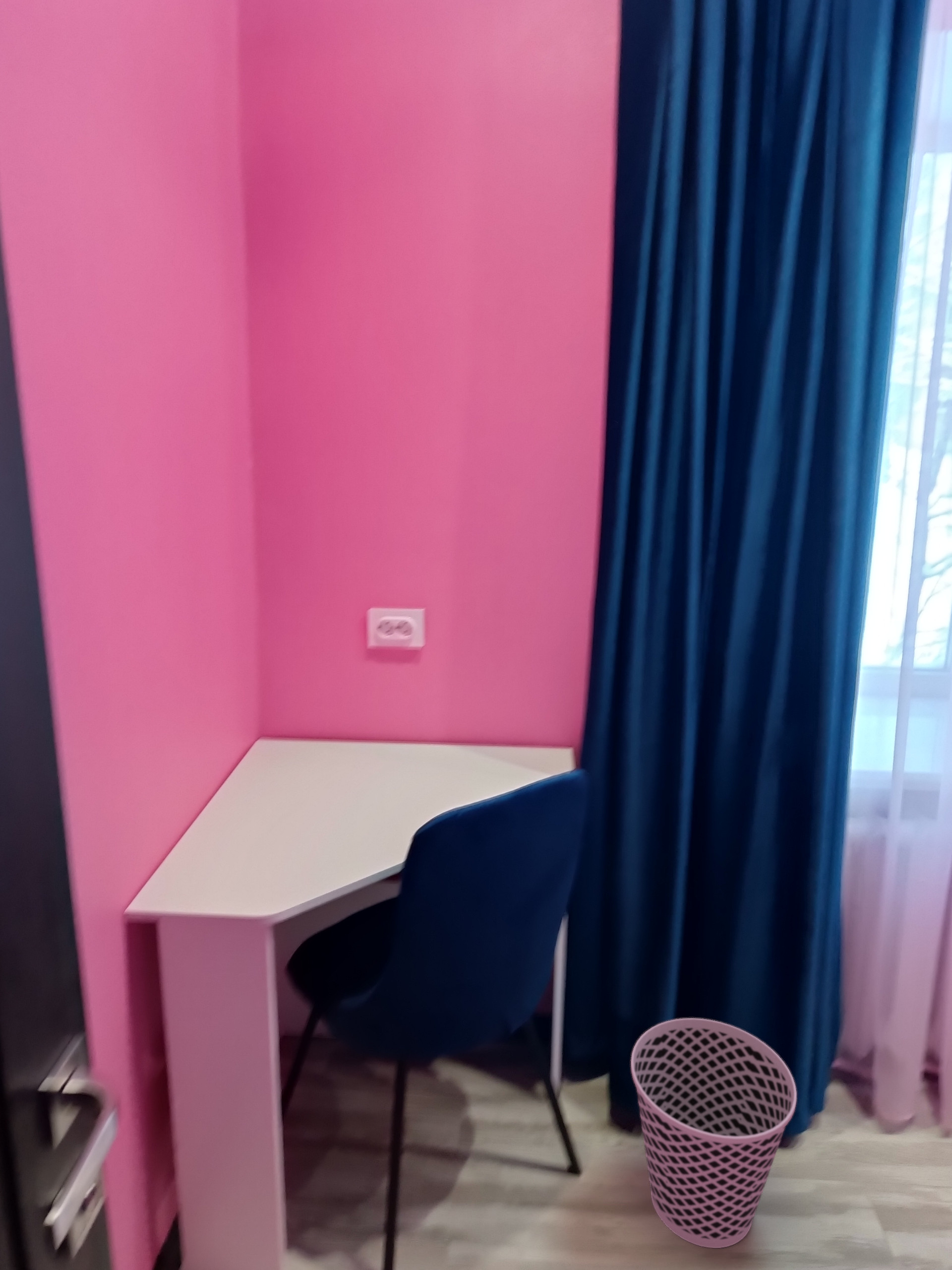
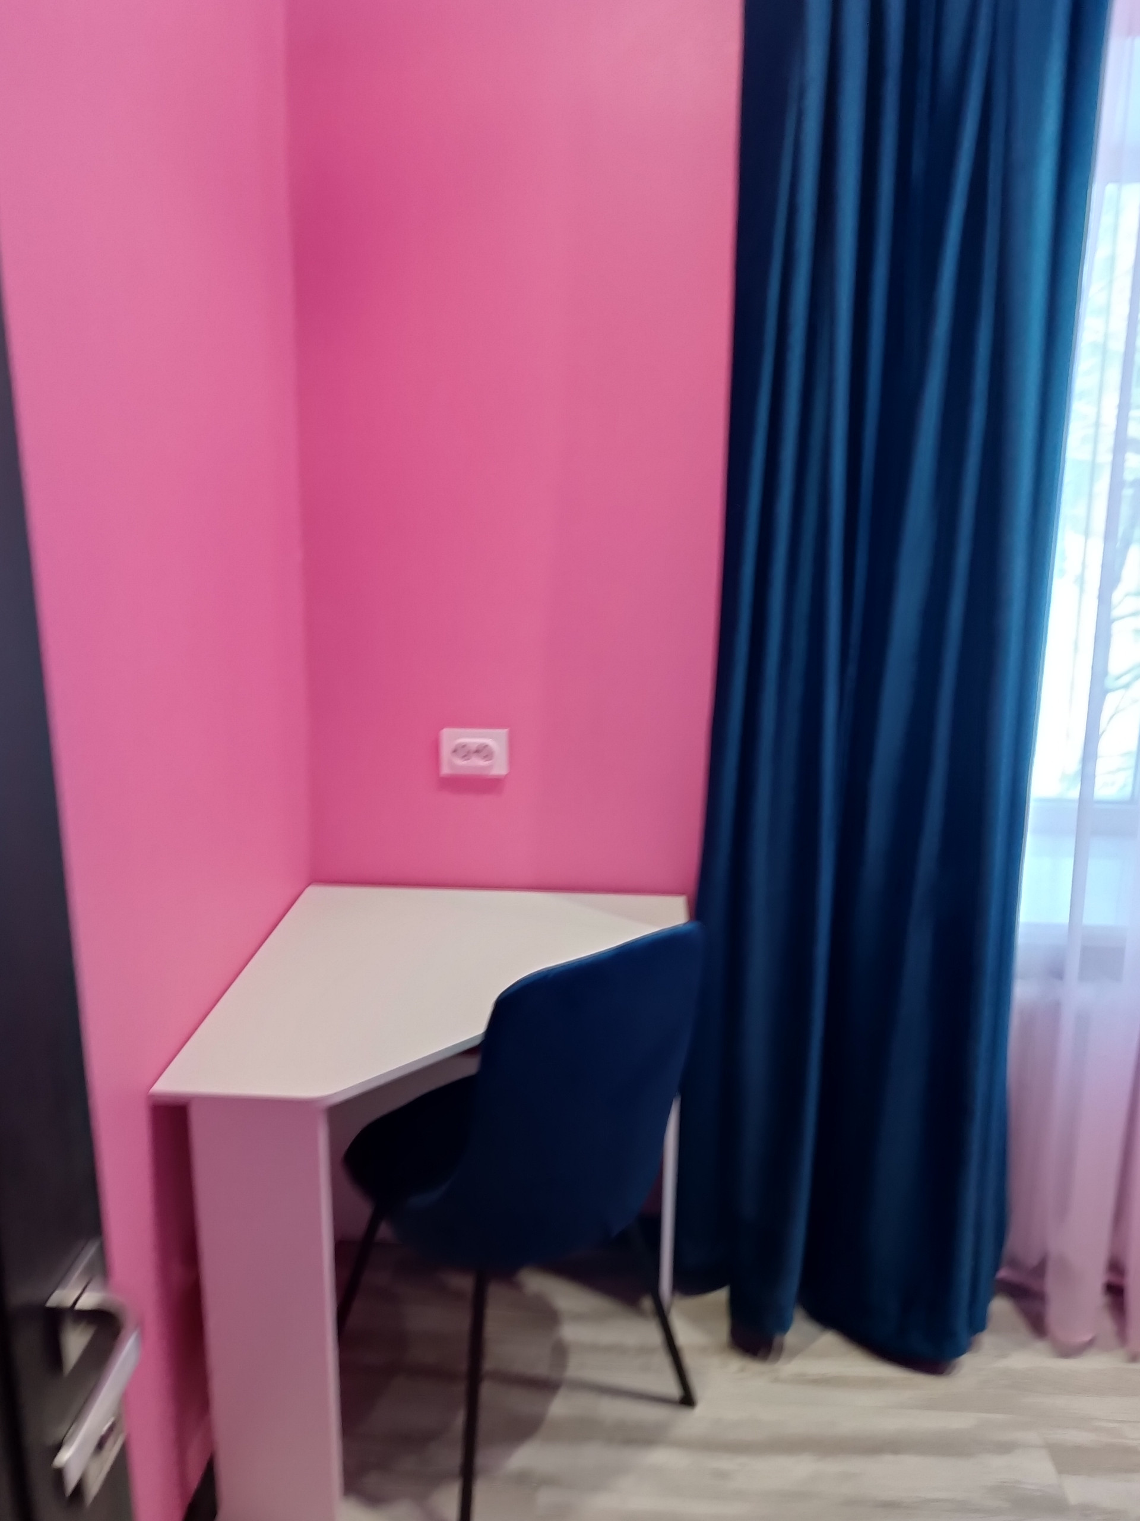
- wastebasket (706, 1138)
